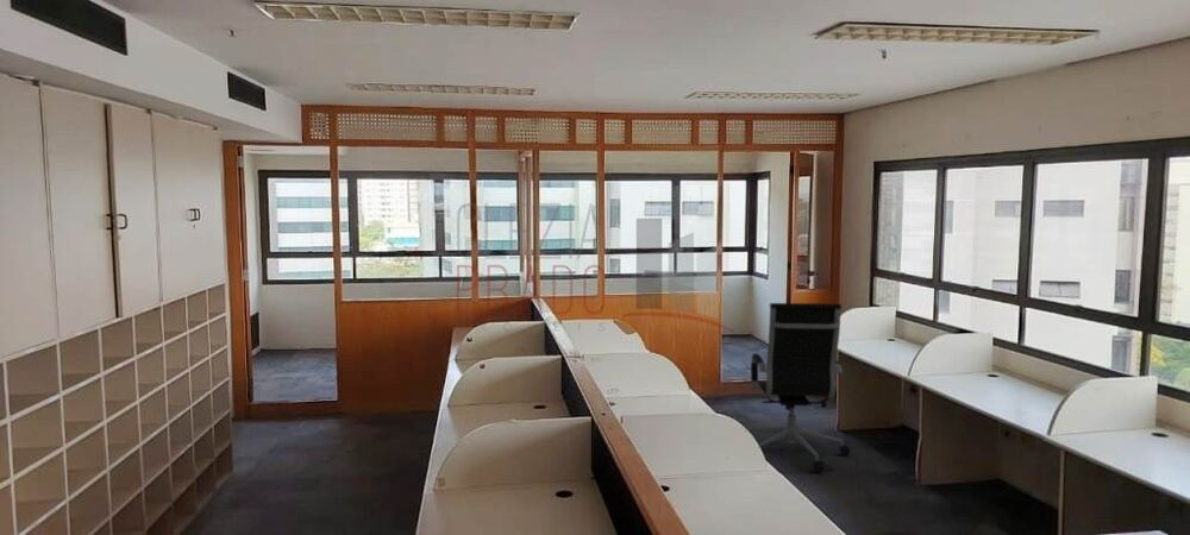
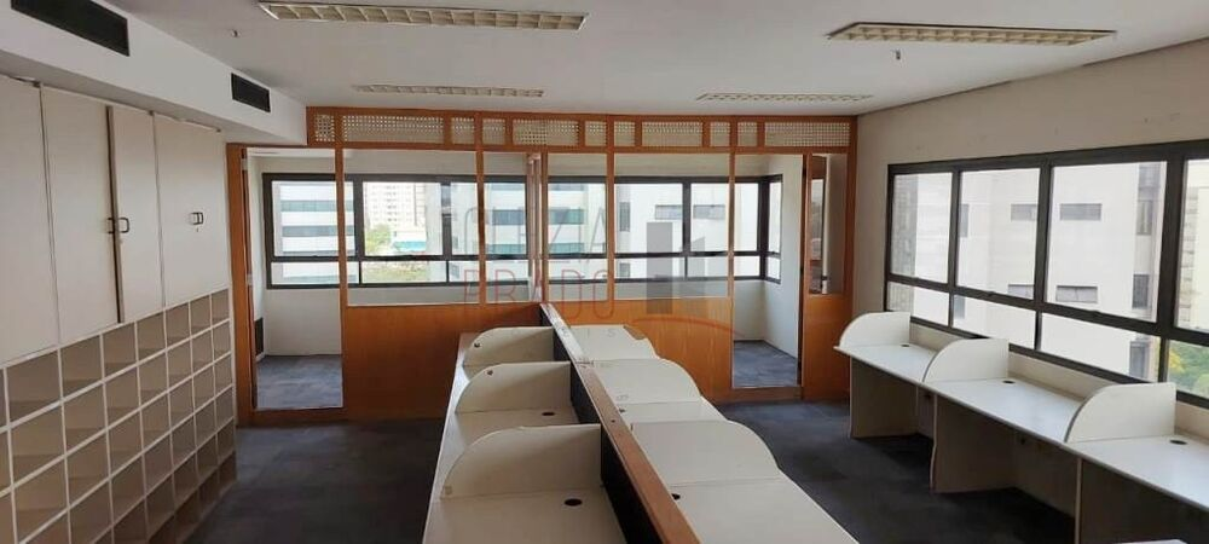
- office chair (796, 376)
